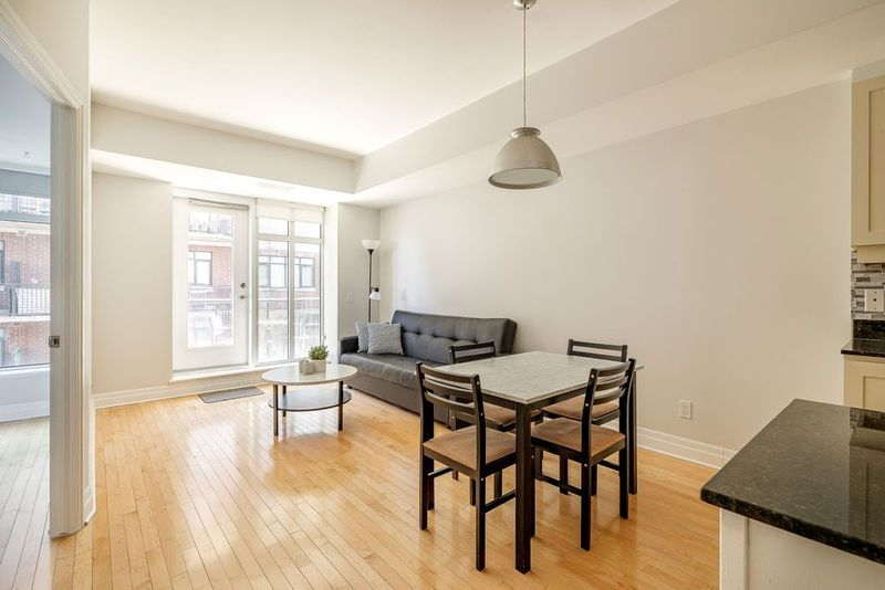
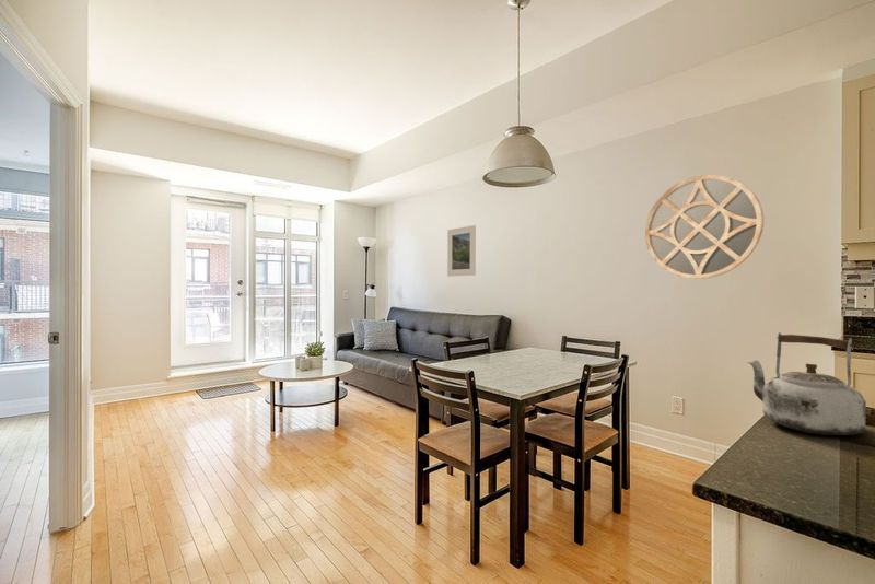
+ home mirror (699, 227)
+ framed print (460, 252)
+ kettle (798, 378)
